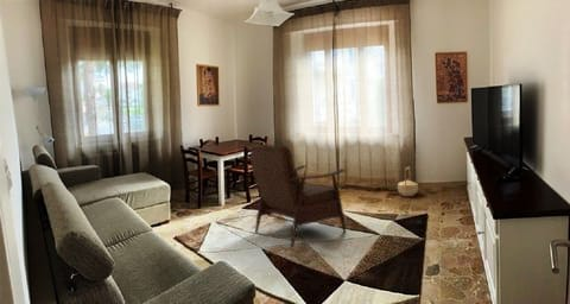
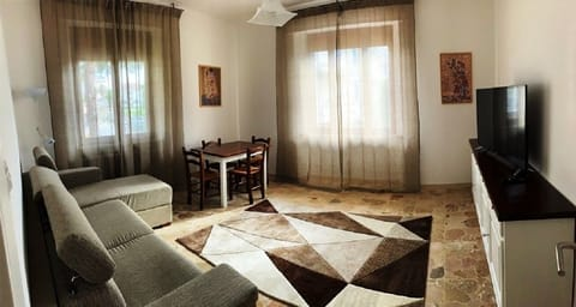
- armchair (297, 188)
- basket (407, 180)
